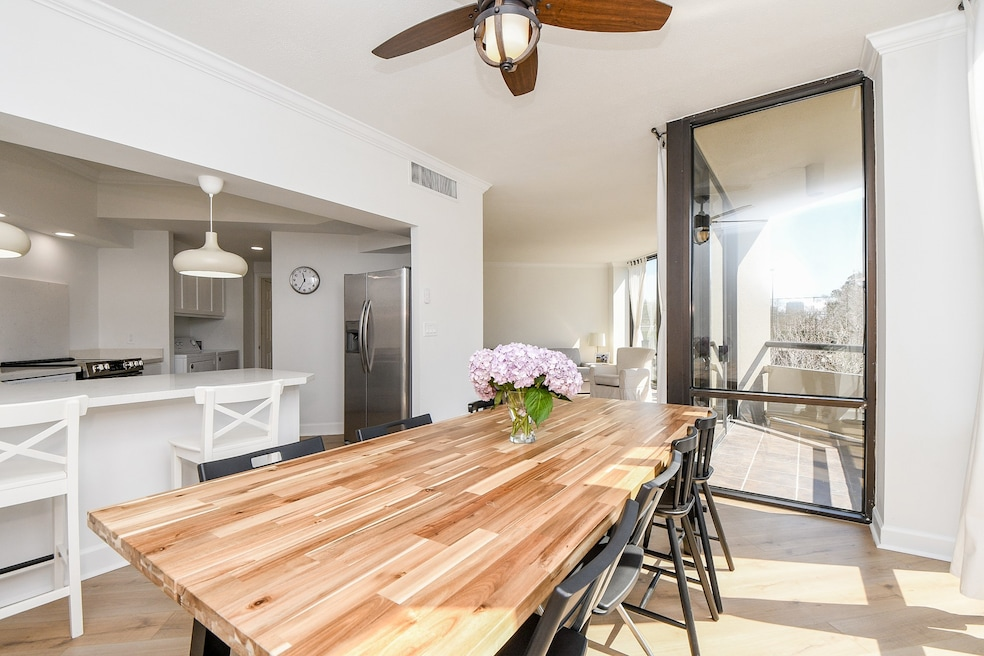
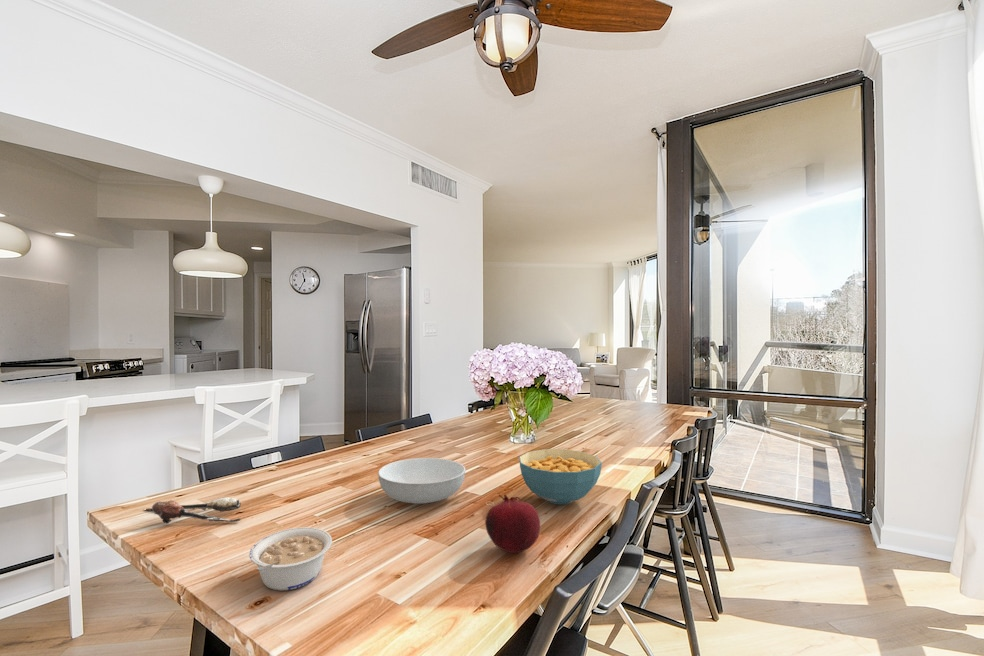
+ serving bowl (422, 483)
+ legume (292, 558)
+ cereal bowl (559, 479)
+ spoon (191, 505)
+ fruit (513, 523)
